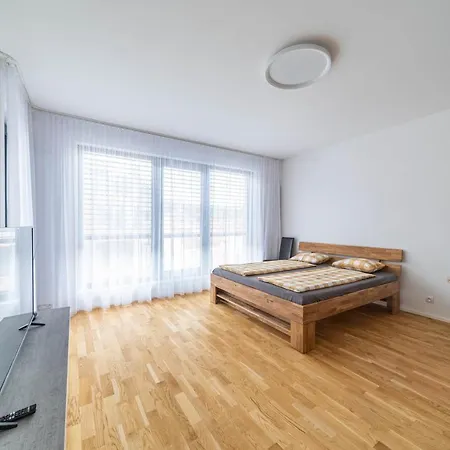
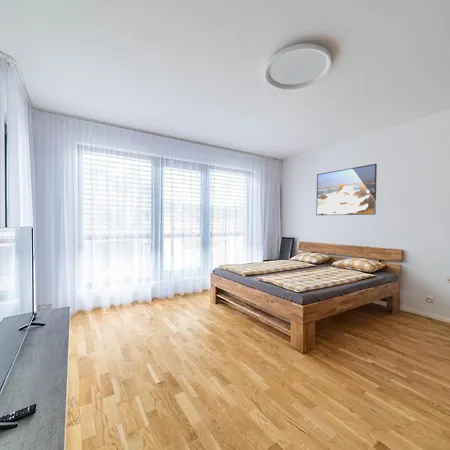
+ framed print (343, 192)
